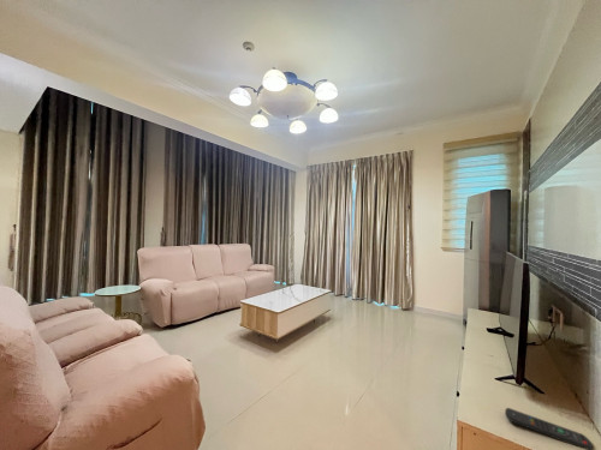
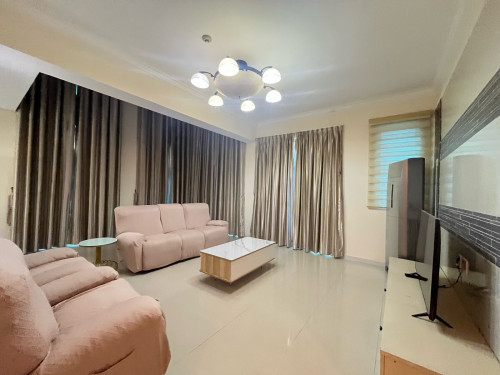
- remote control (545, 427)
